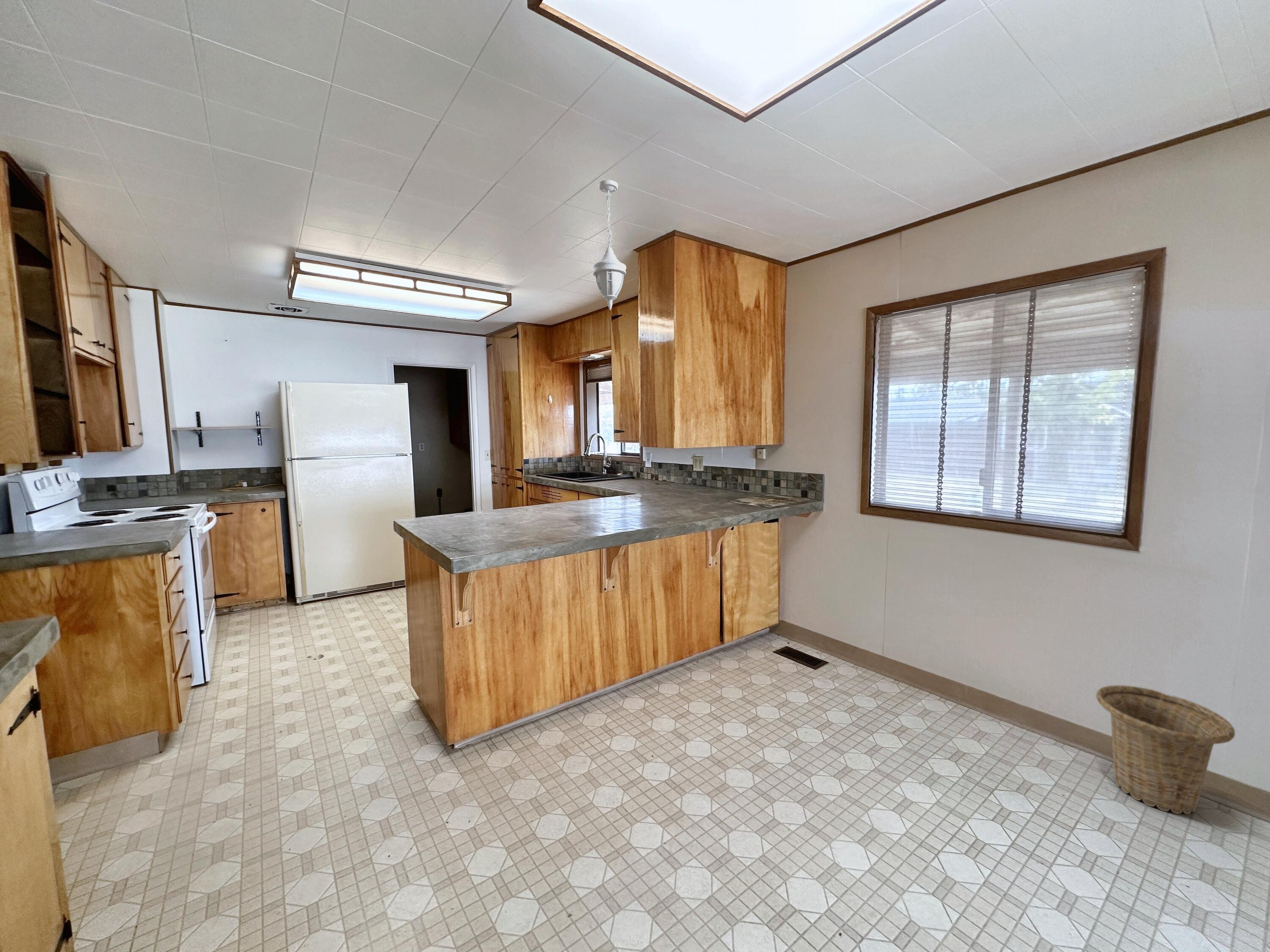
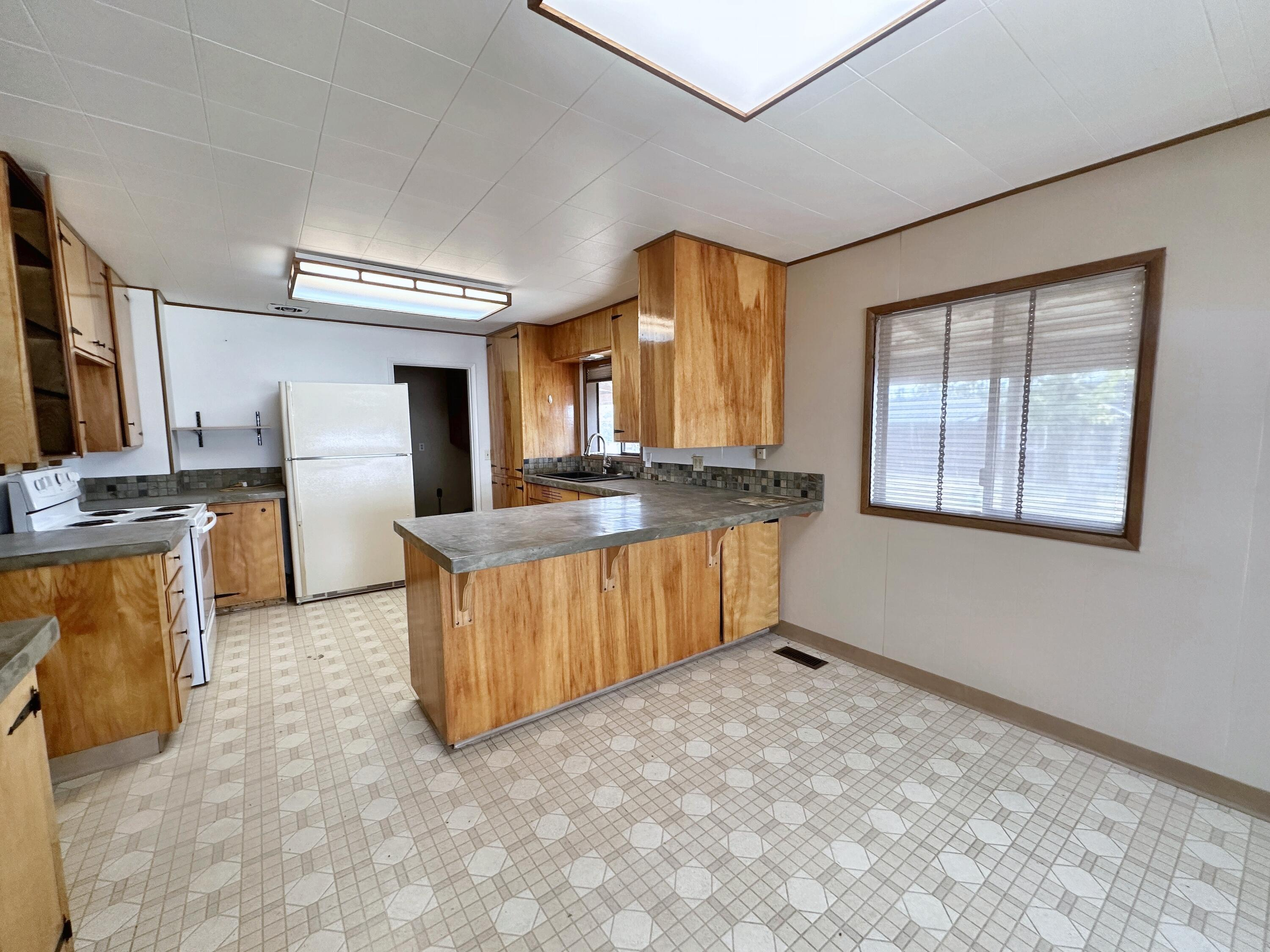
- pendant light (609, 248)
- basket (1157, 751)
